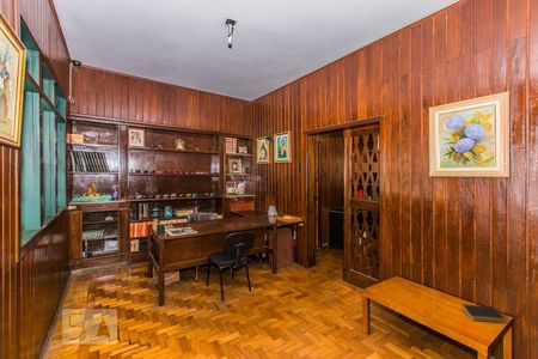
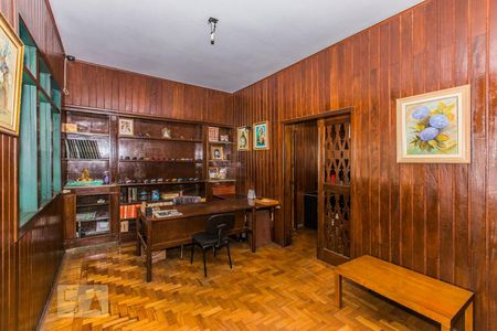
- notepad (483, 312)
